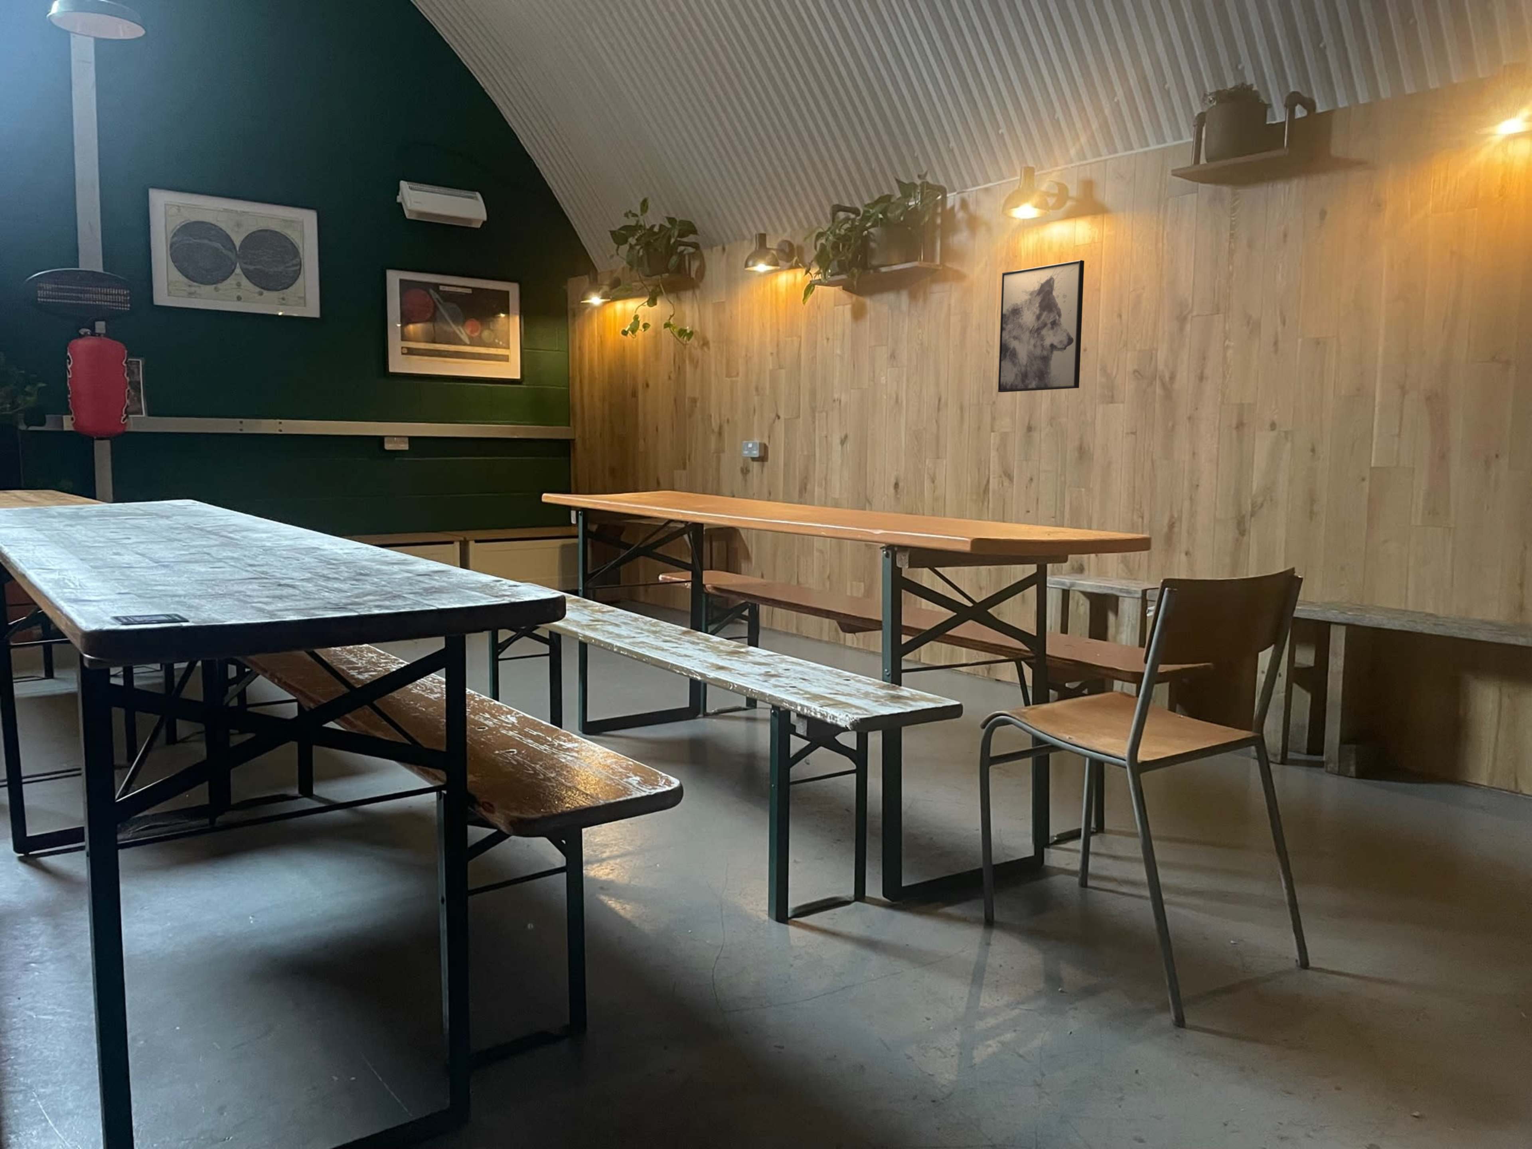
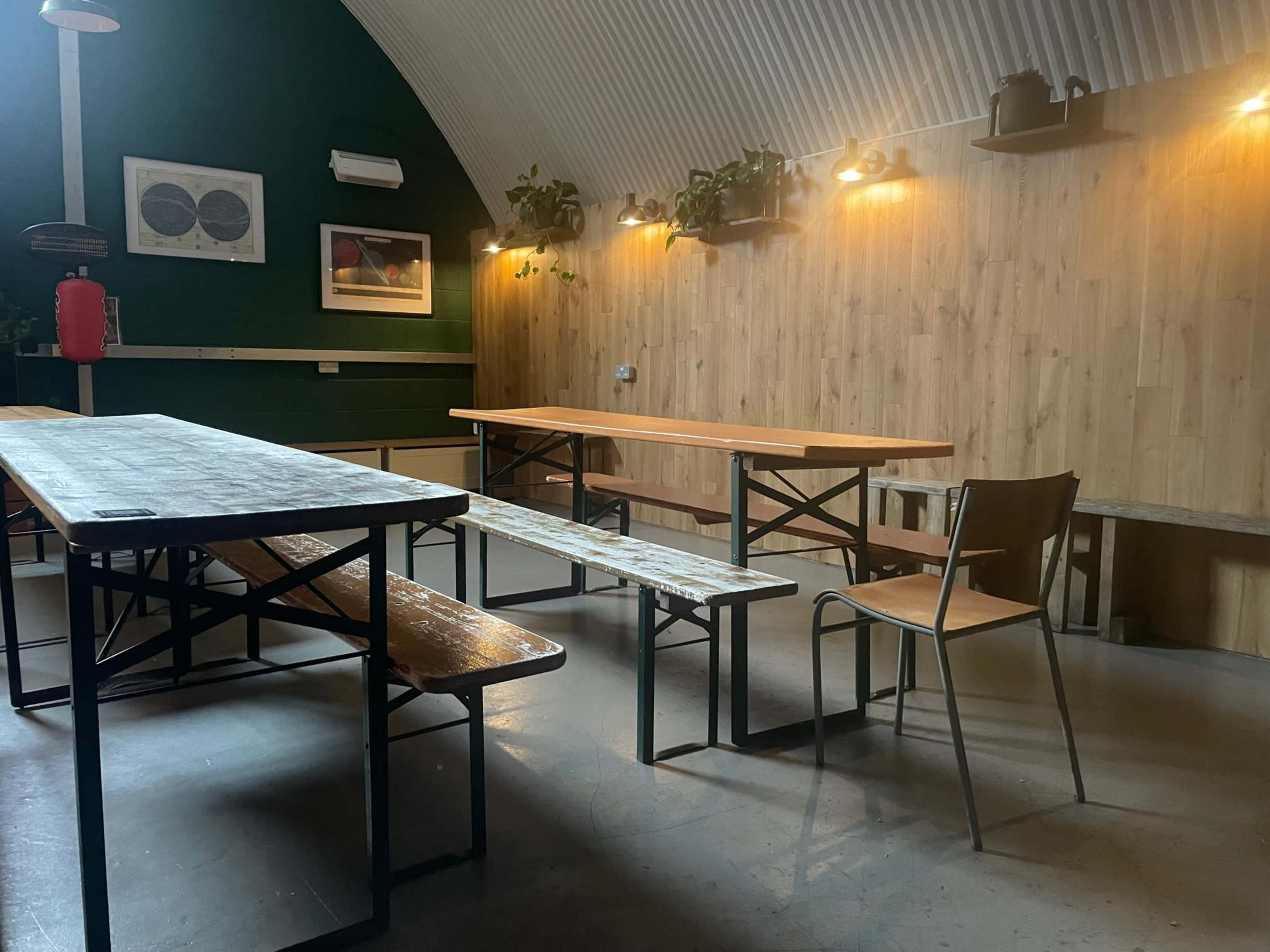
- wall art (1040, 328)
